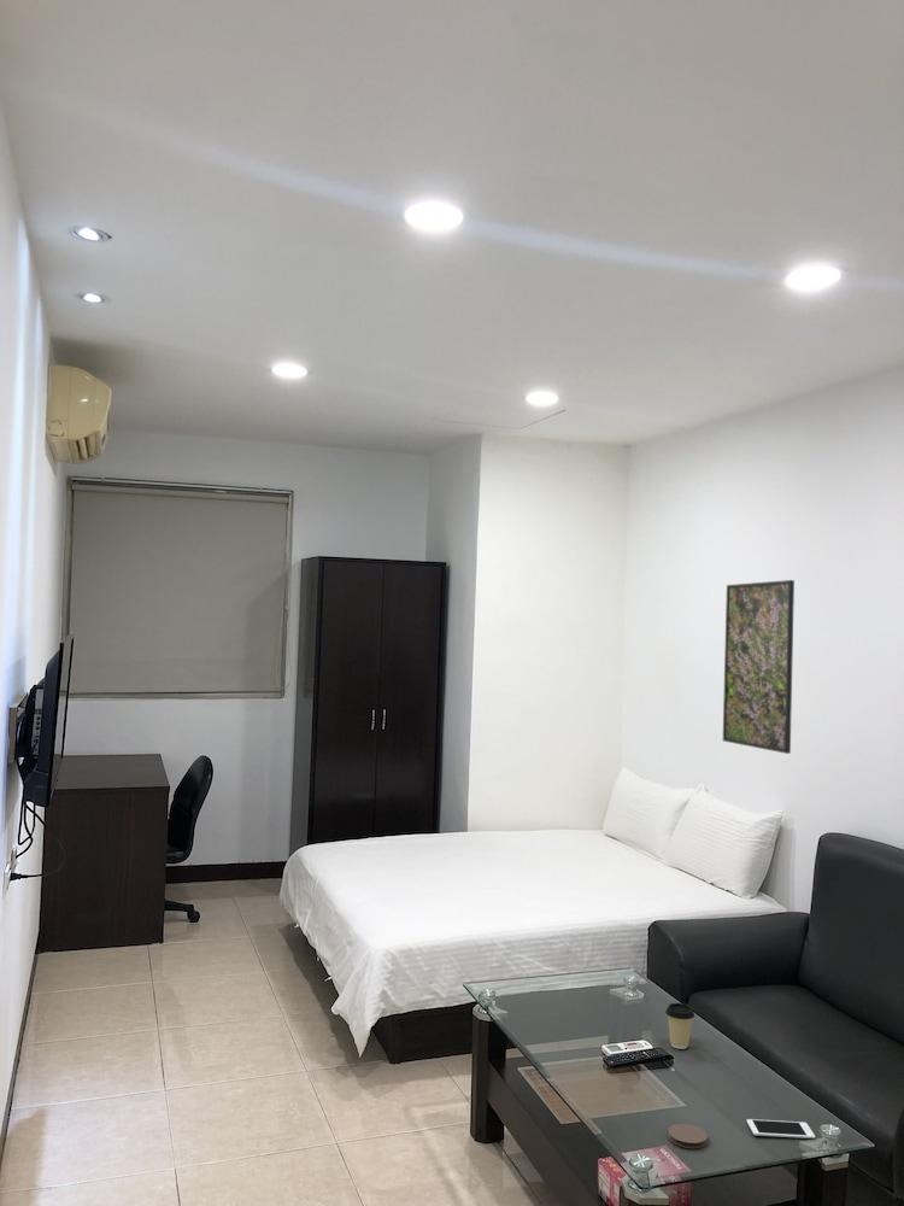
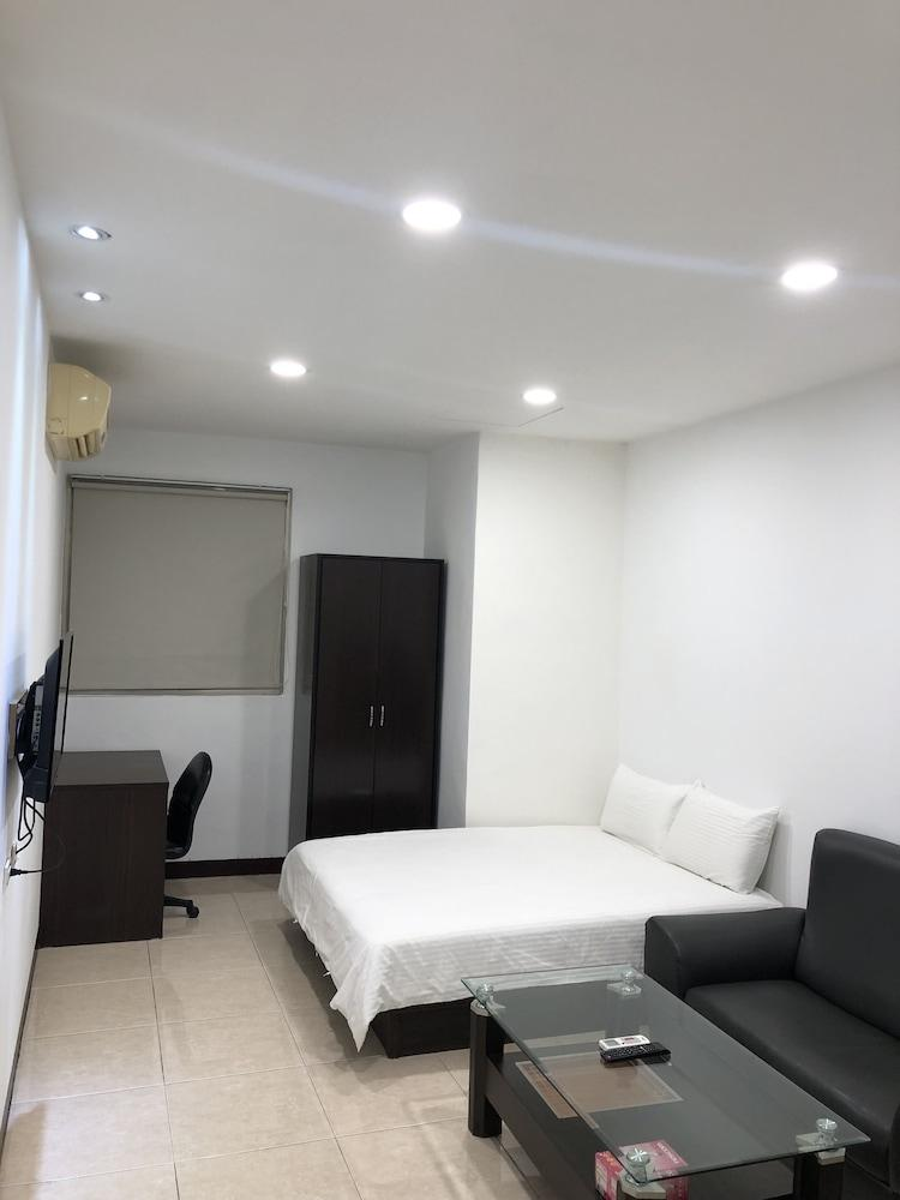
- coaster (687, 1135)
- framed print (756, 665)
- cell phone (780, 1129)
- coffee cup (679, 1026)
